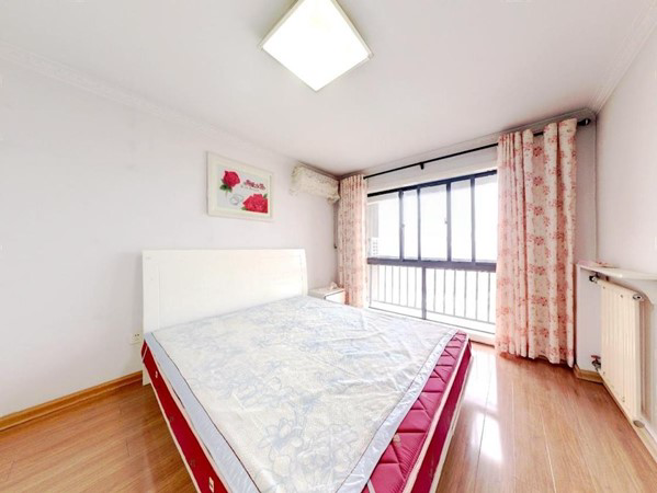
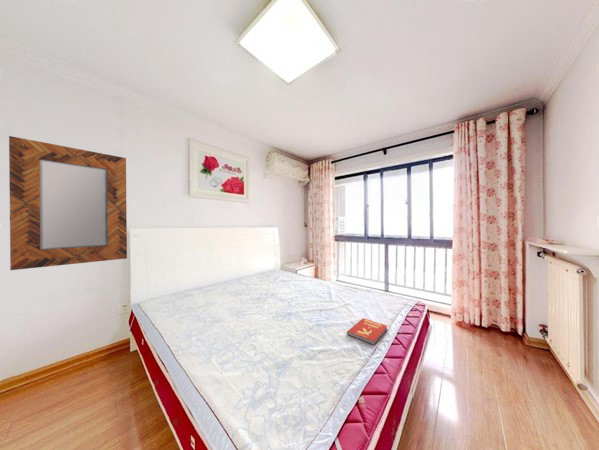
+ home mirror (76, 206)
+ book (367, 330)
